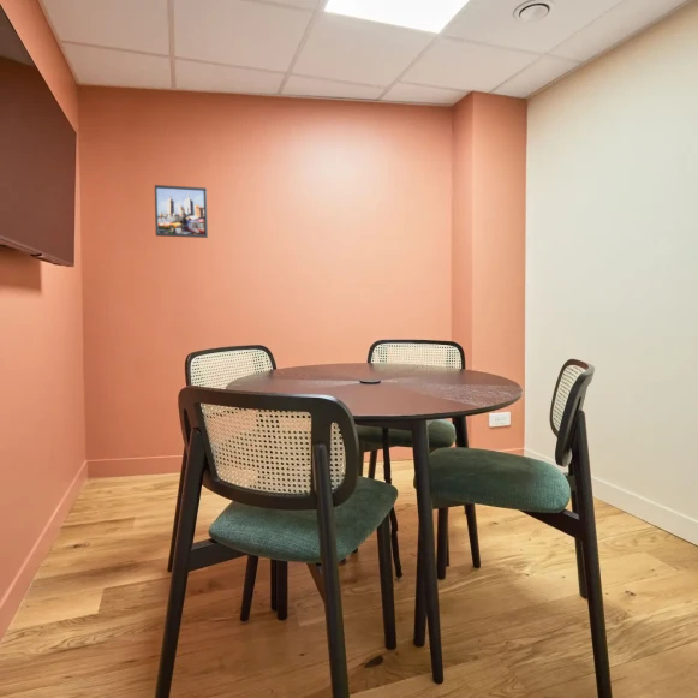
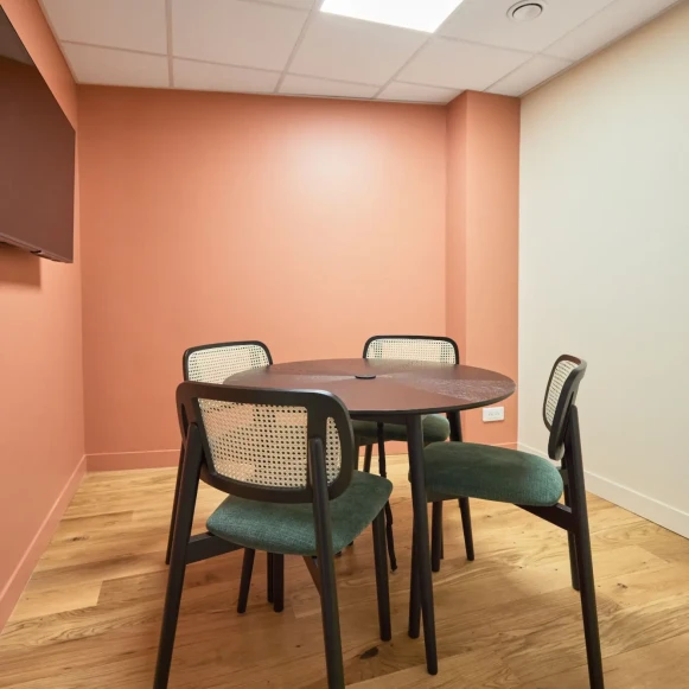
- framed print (181, 211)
